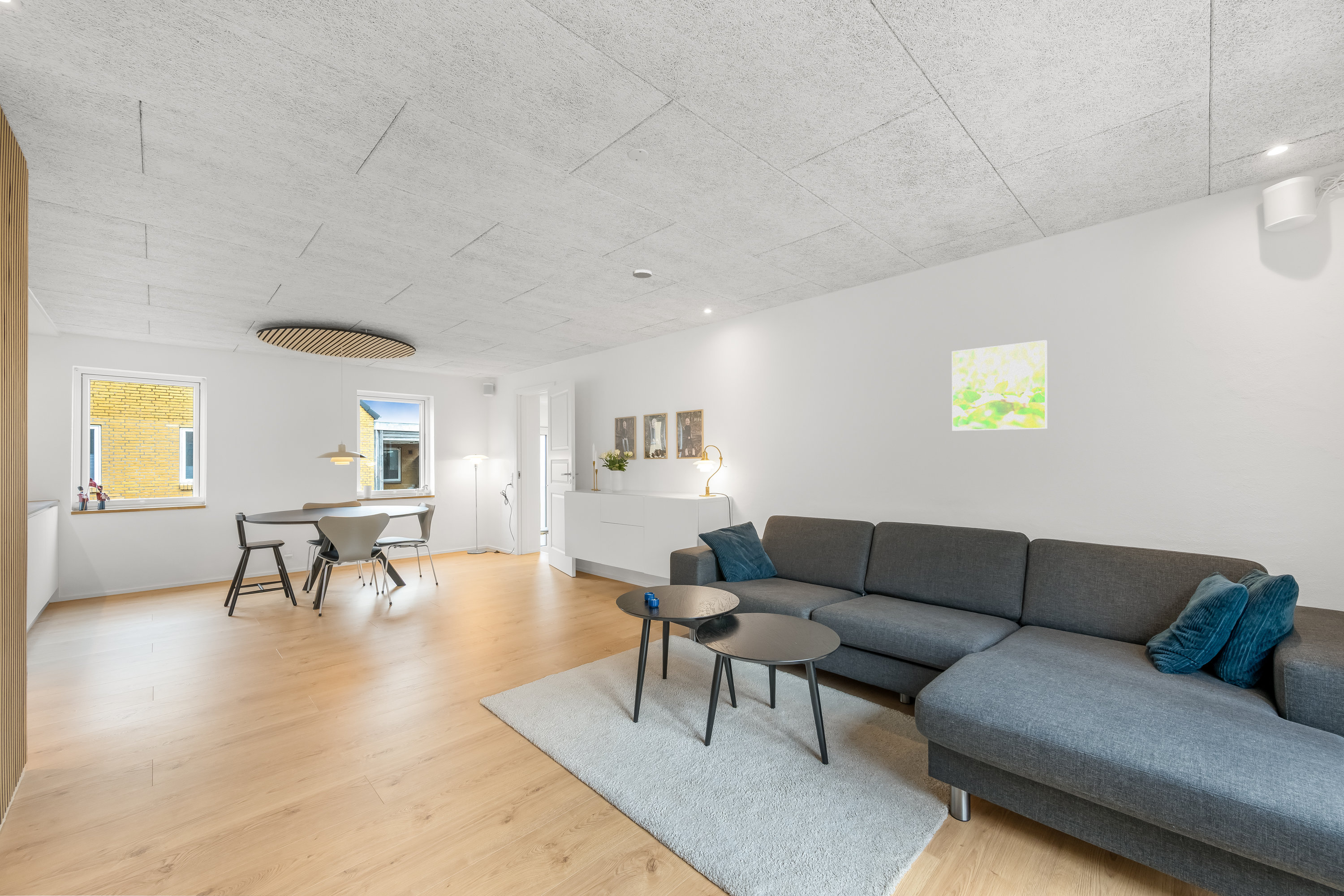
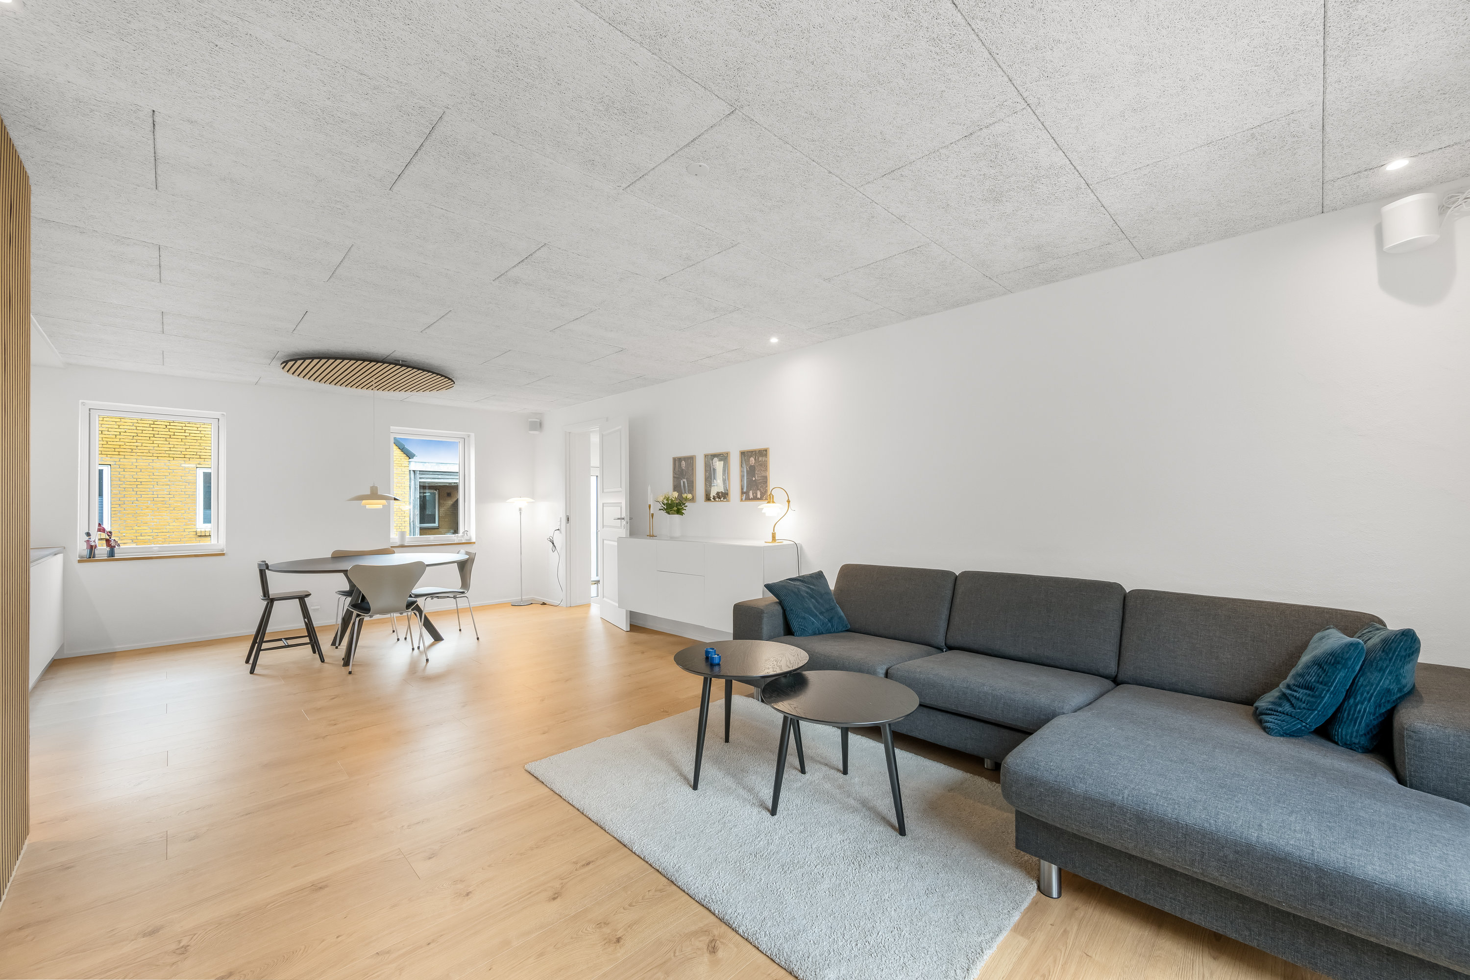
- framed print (997, 388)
- smoke detector (642, 274)
